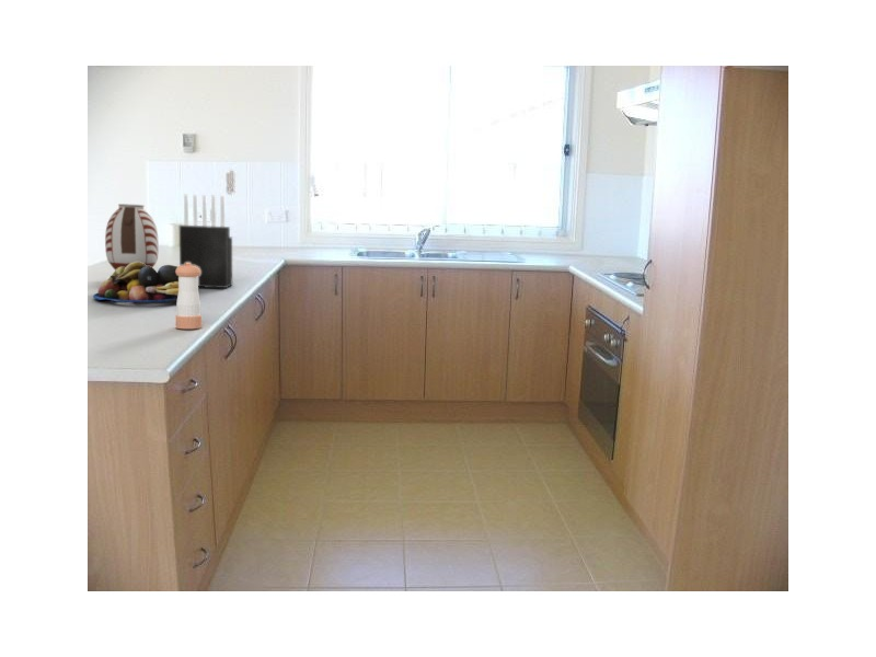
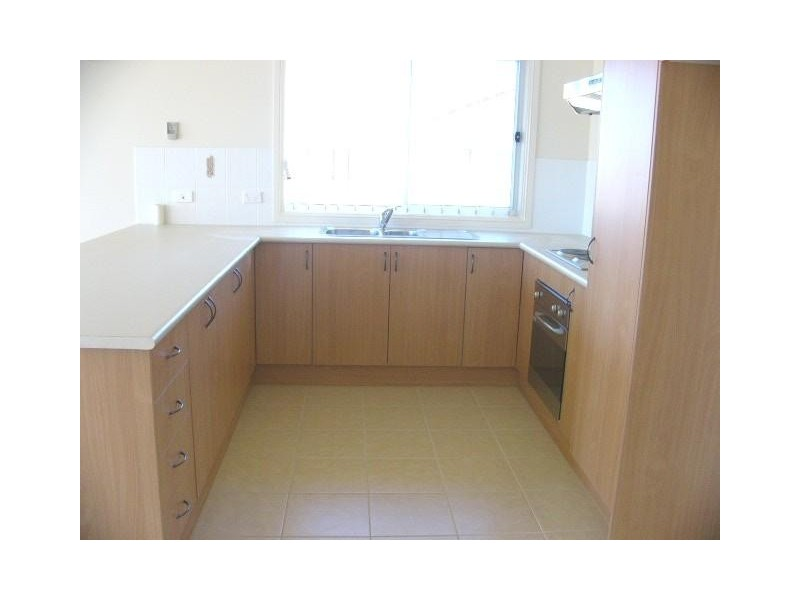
- fruit bowl (146, 279)
- vase (131, 243)
- pepper shaker (188, 295)
- knife block (207, 241)
